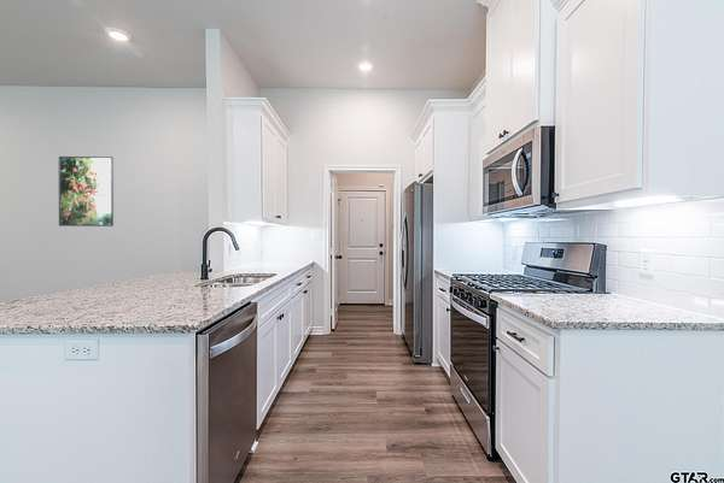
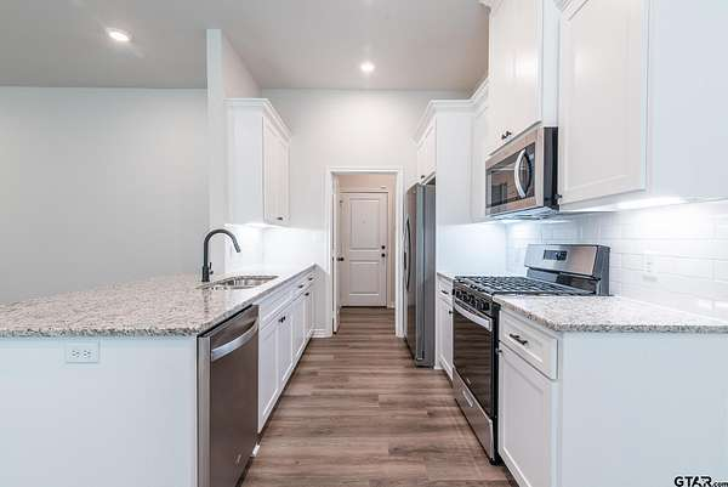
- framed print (86, 190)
